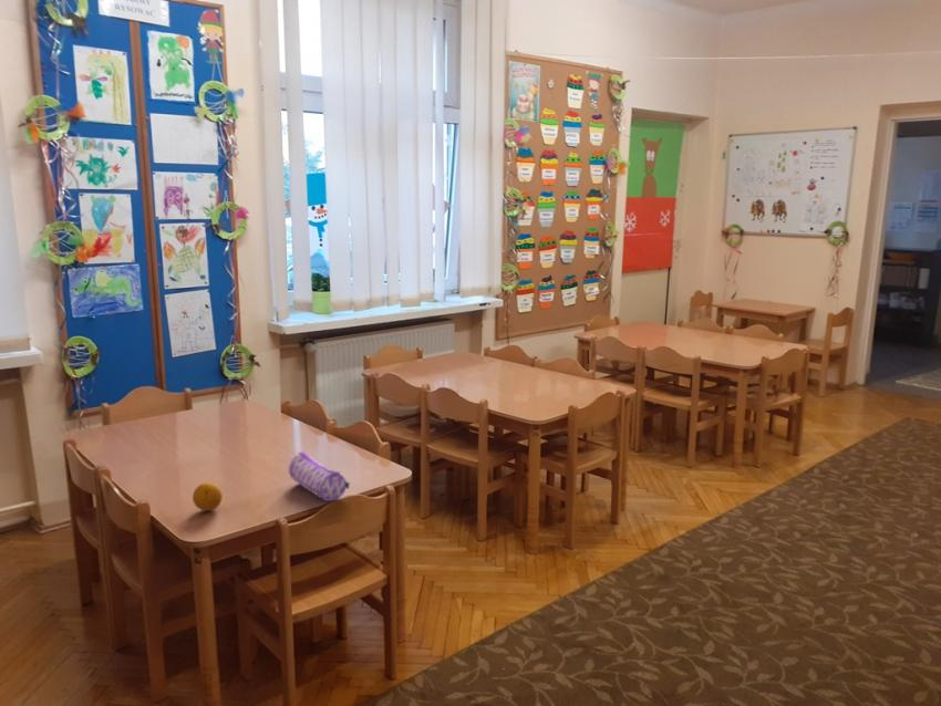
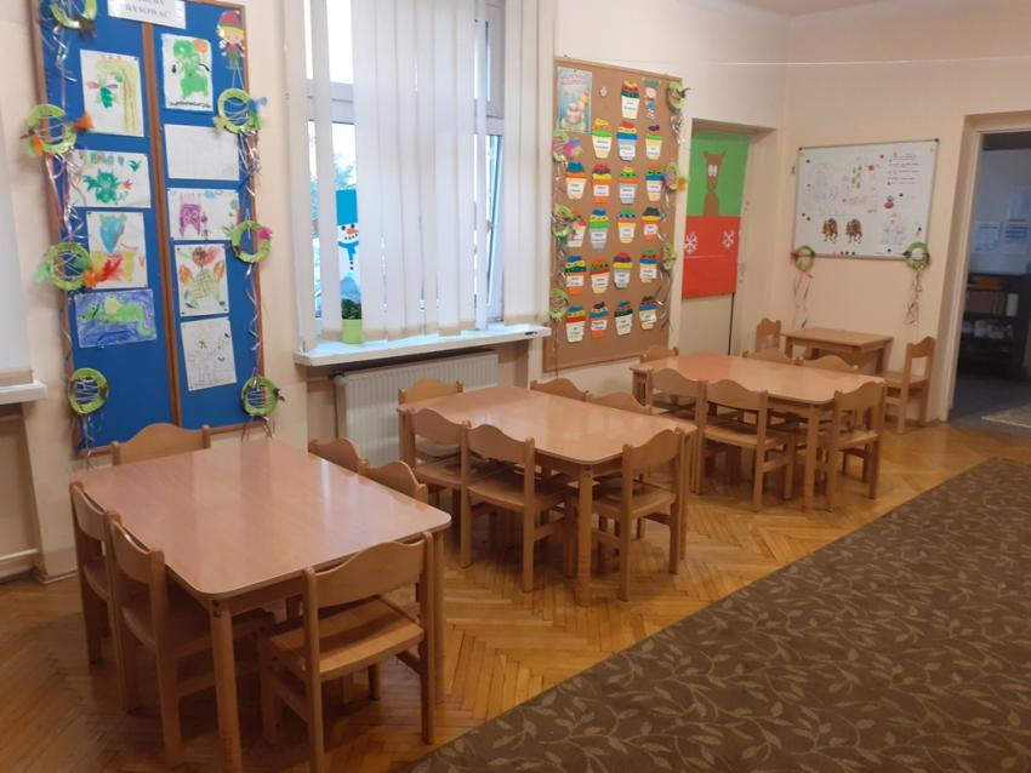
- pencil case (317, 476)
- fruit (207, 496)
